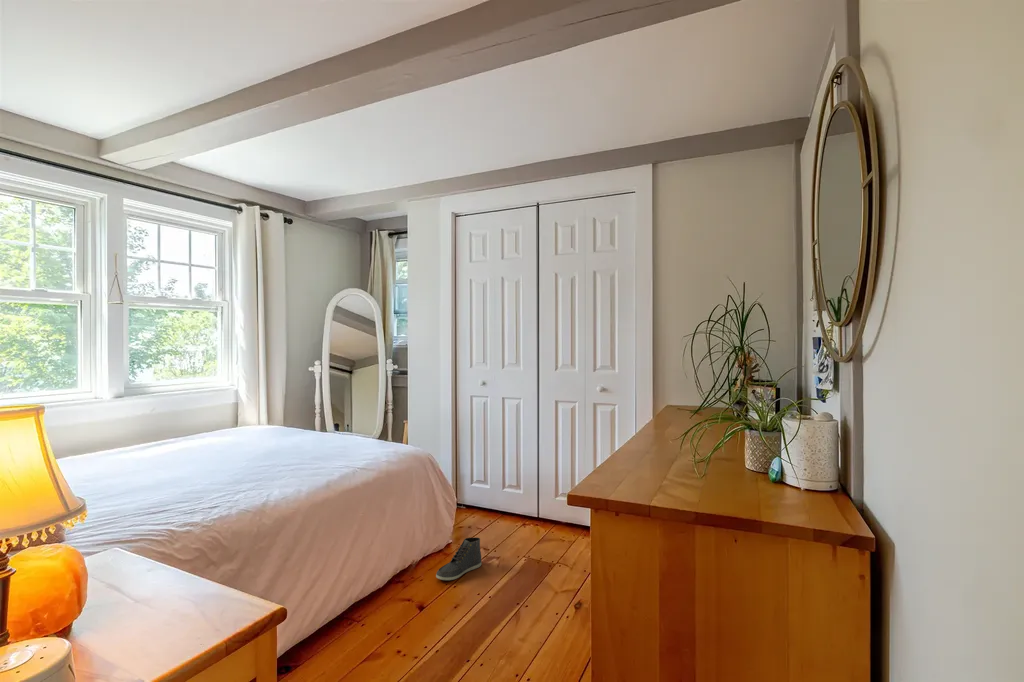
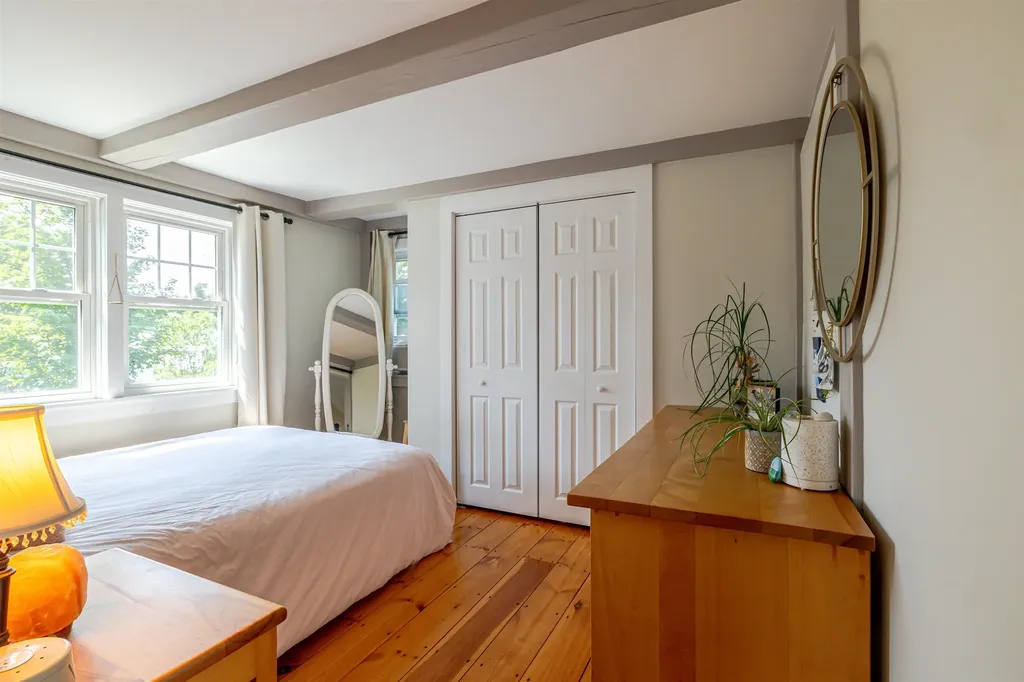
- sneaker (458, 557)
